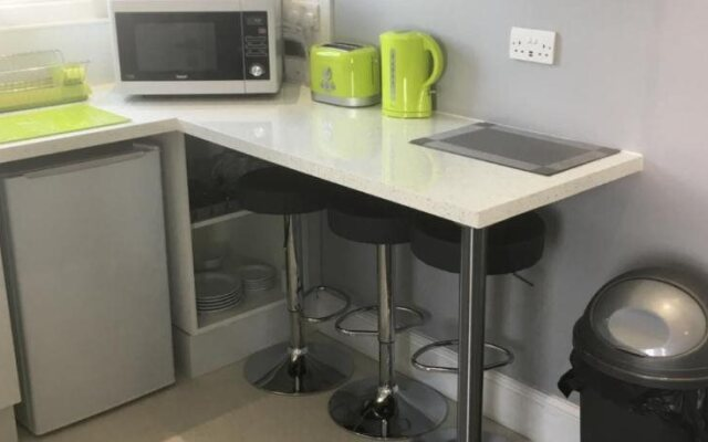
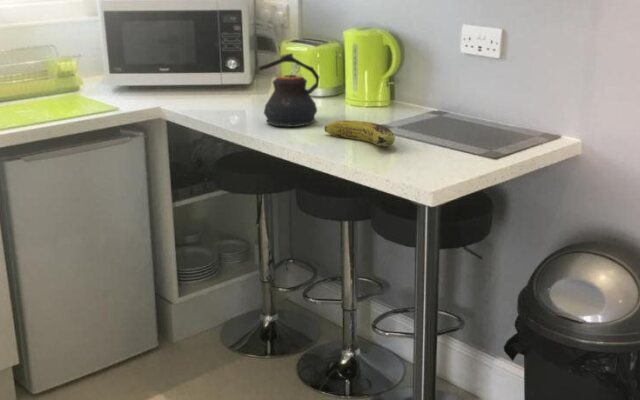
+ fruit (355, 134)
+ teapot (291, 88)
